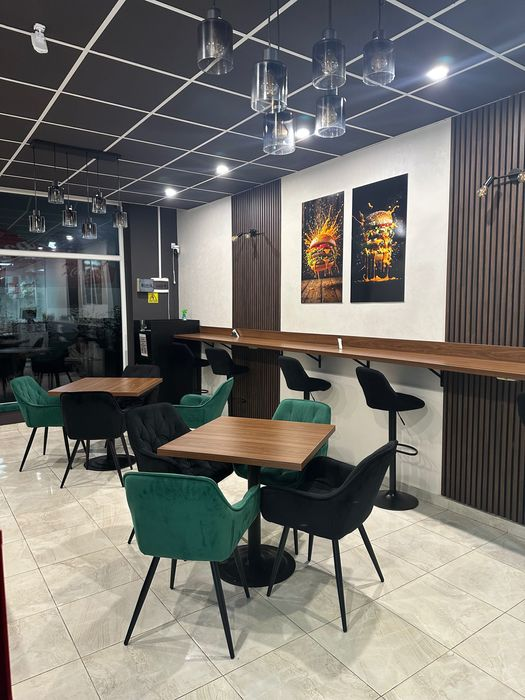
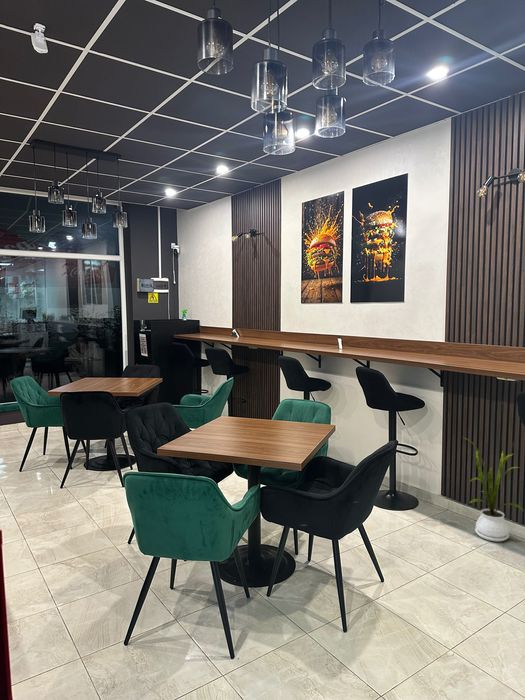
+ house plant (489, 488)
